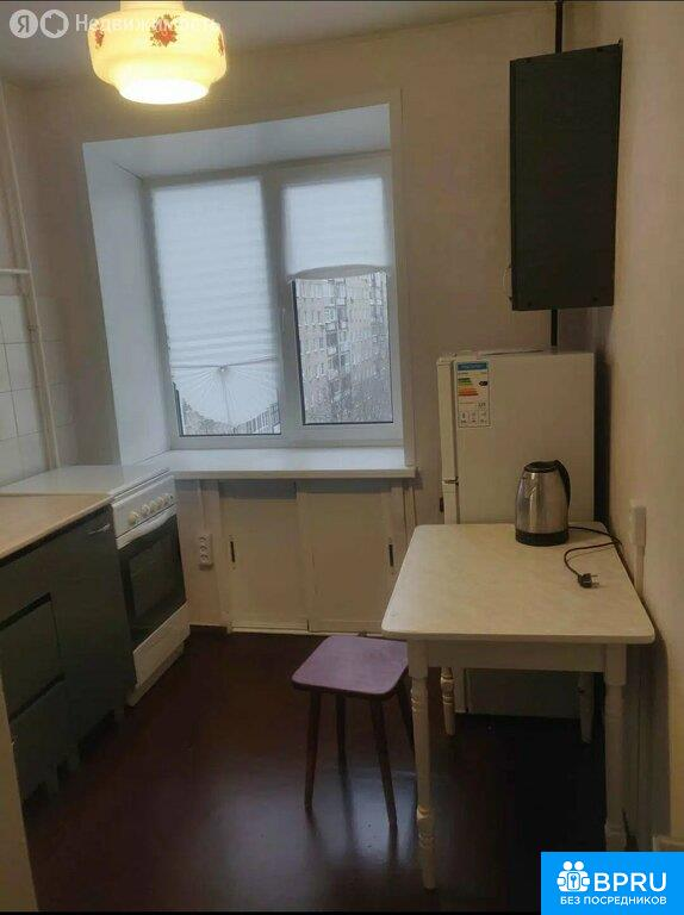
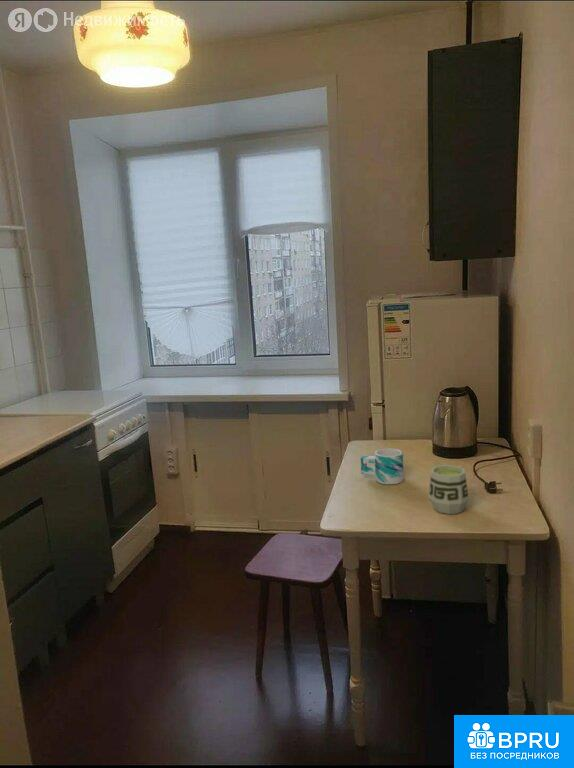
+ cup (448, 489)
+ mug (382, 465)
